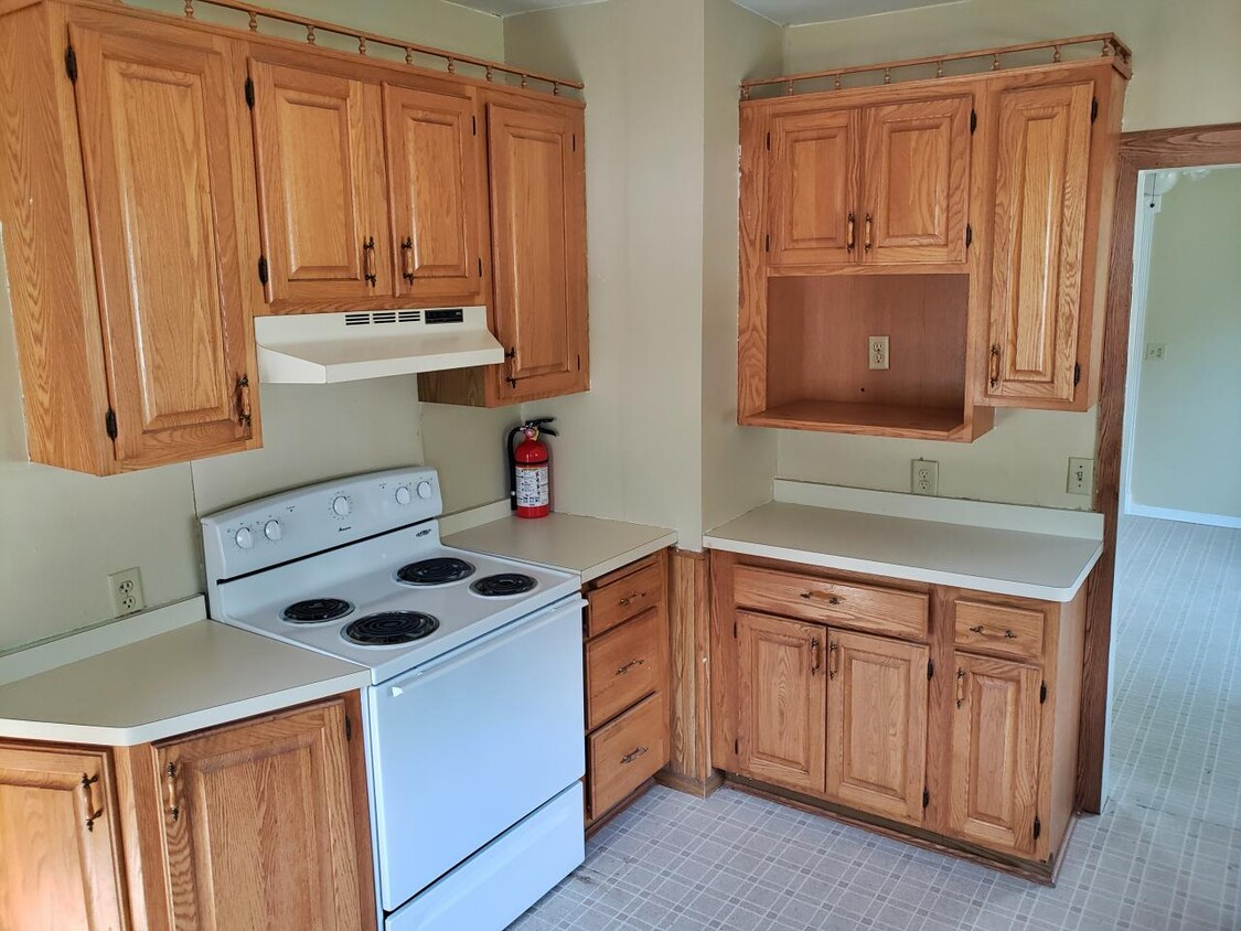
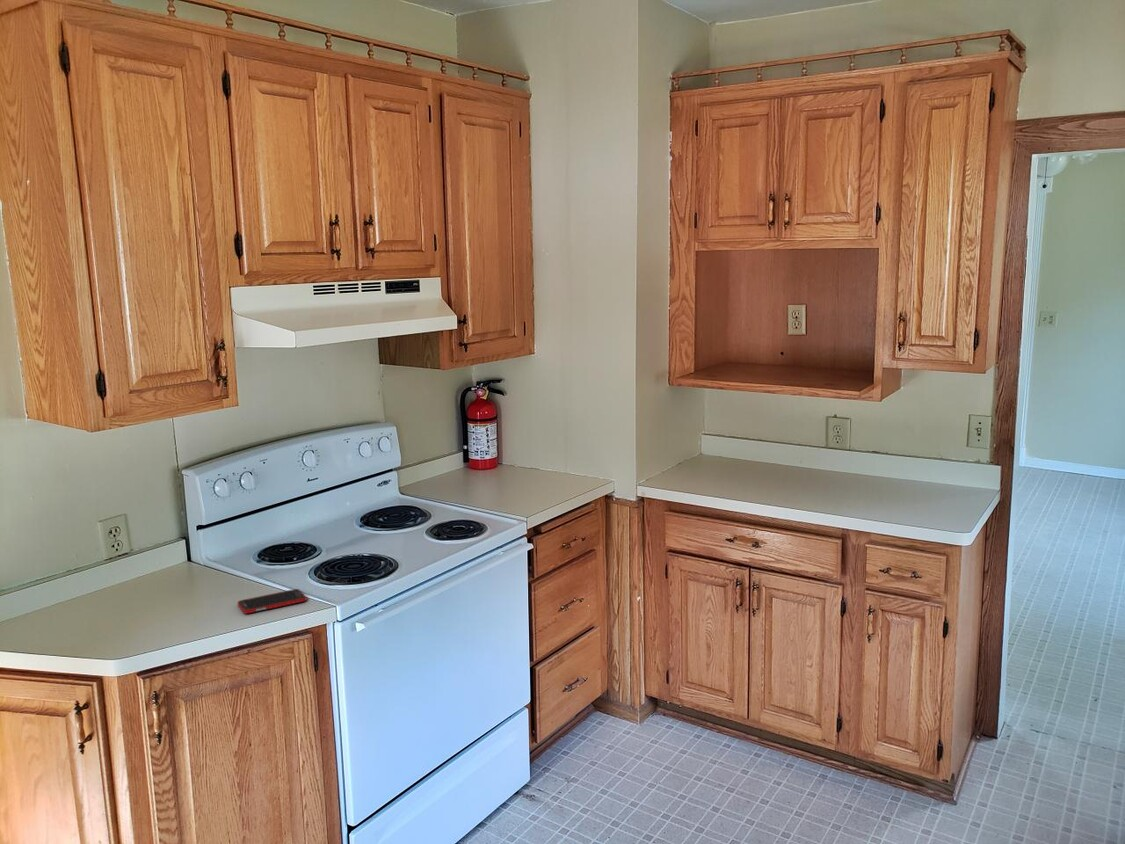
+ cell phone (272, 601)
